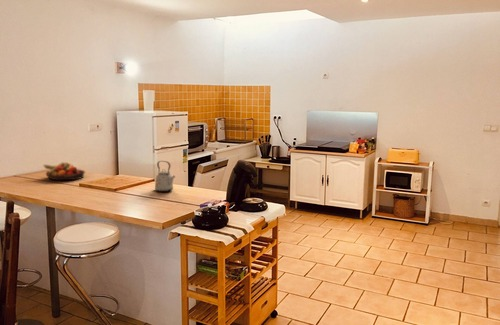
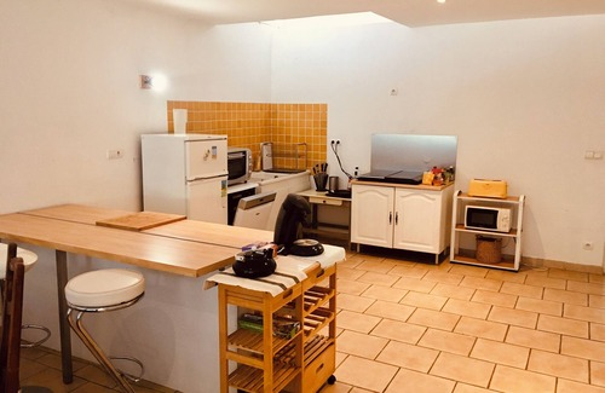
- kettle (166, 176)
- fruit bowl (65, 170)
